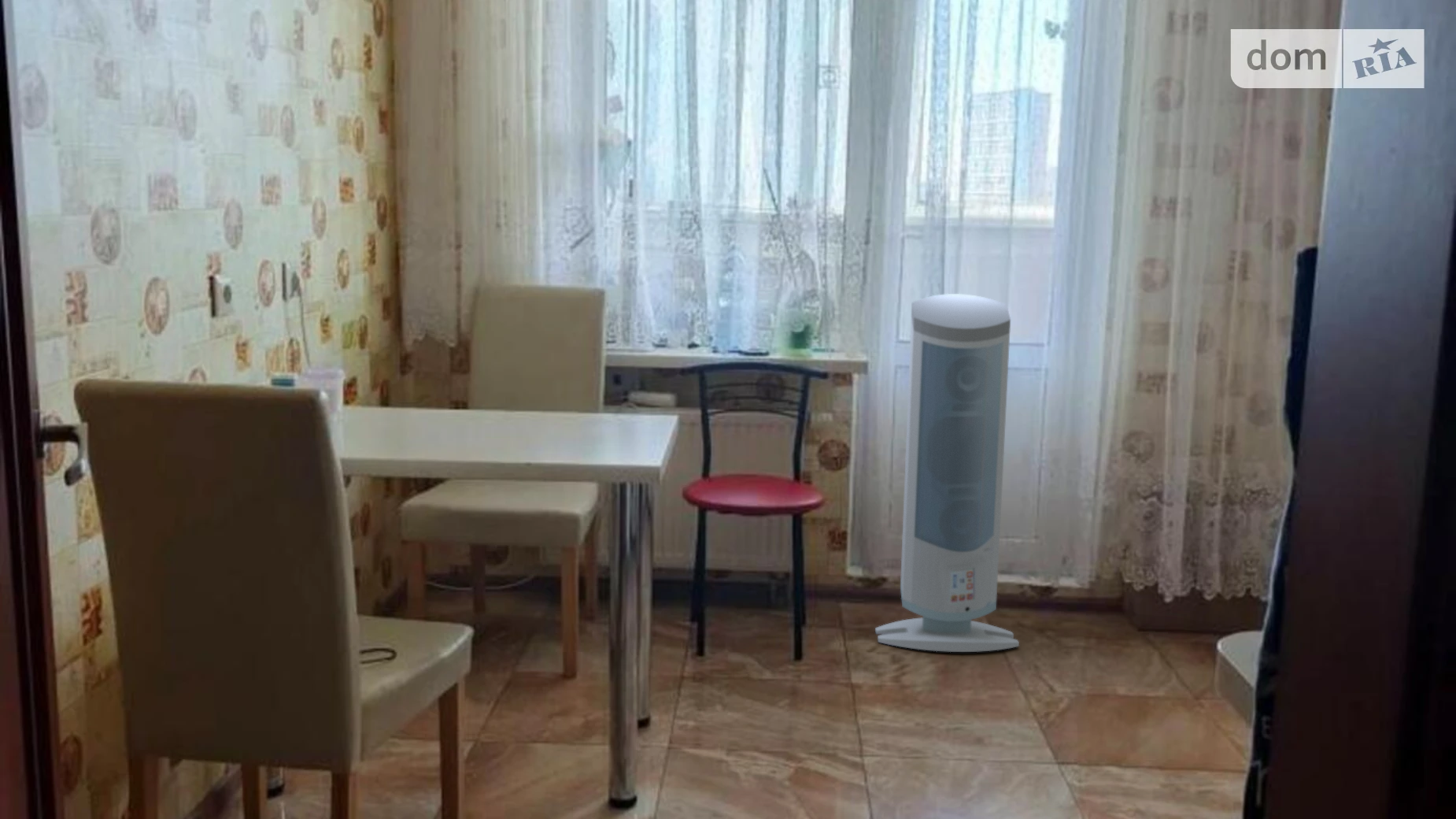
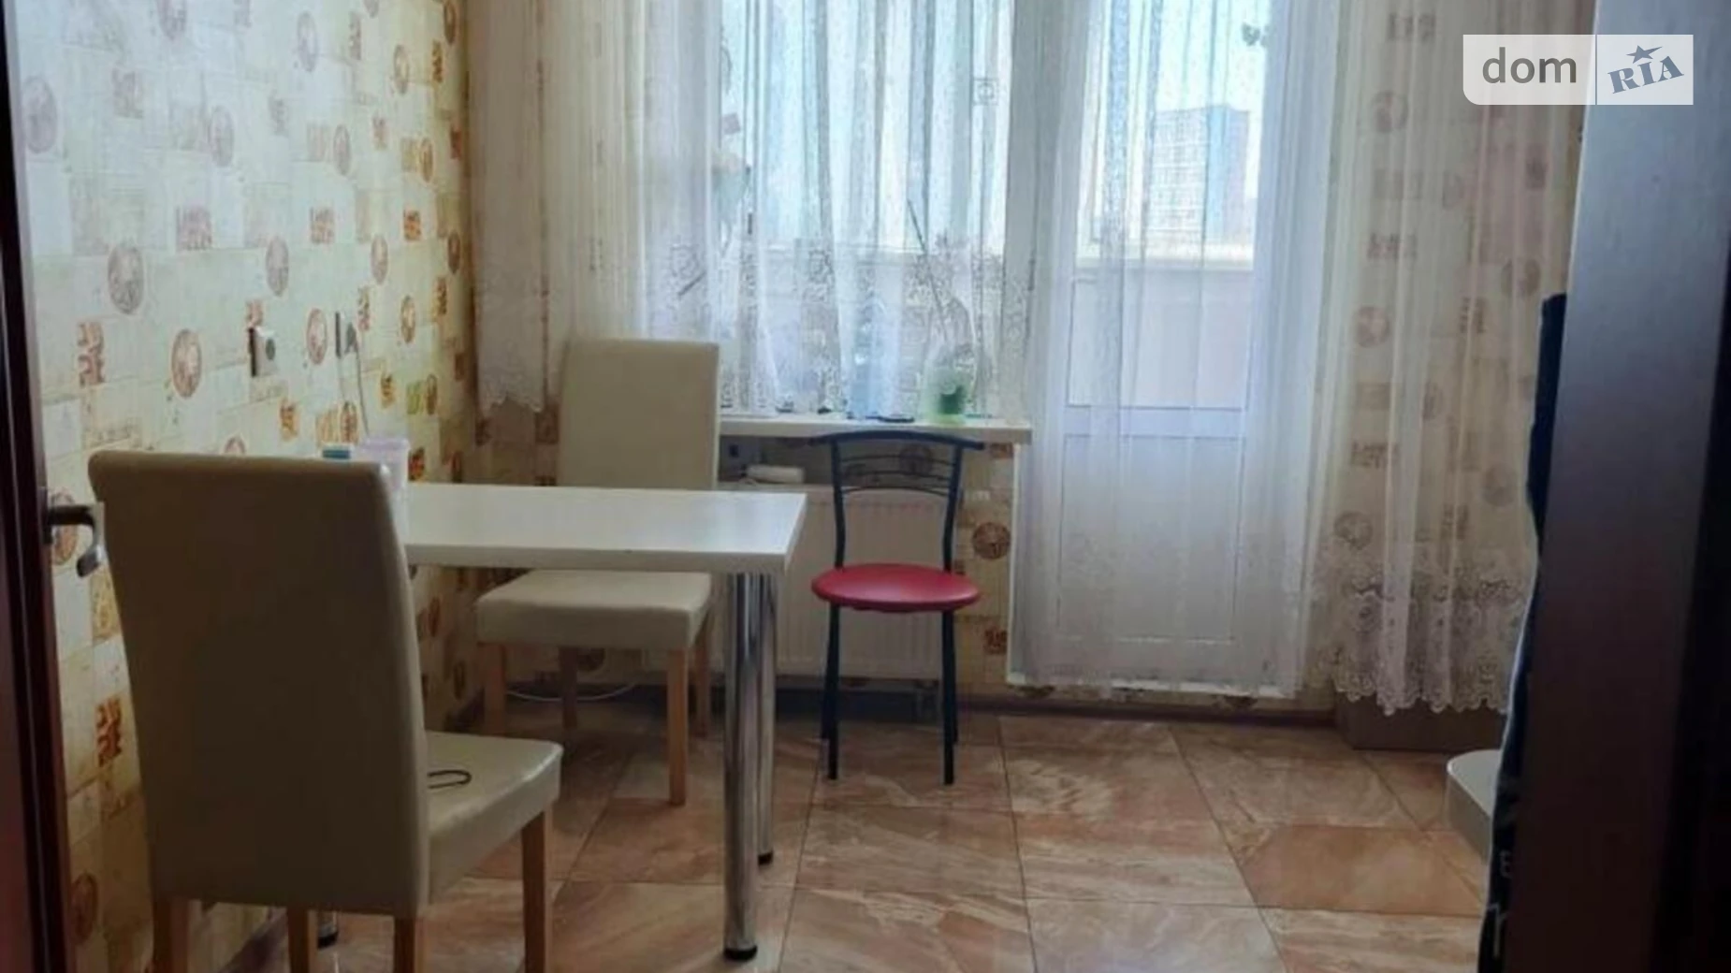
- air purifier (953, 469)
